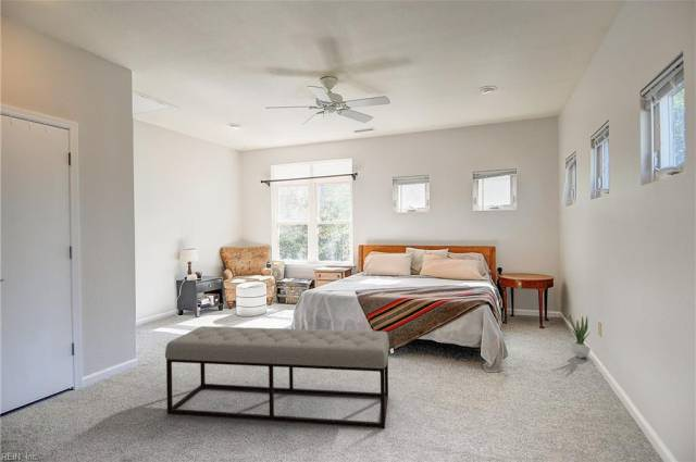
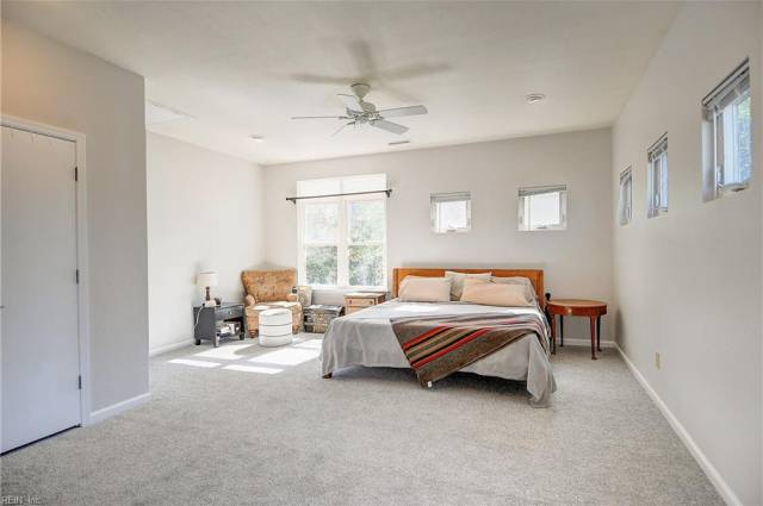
- potted plant (580, 336)
- bench (282, 366)
